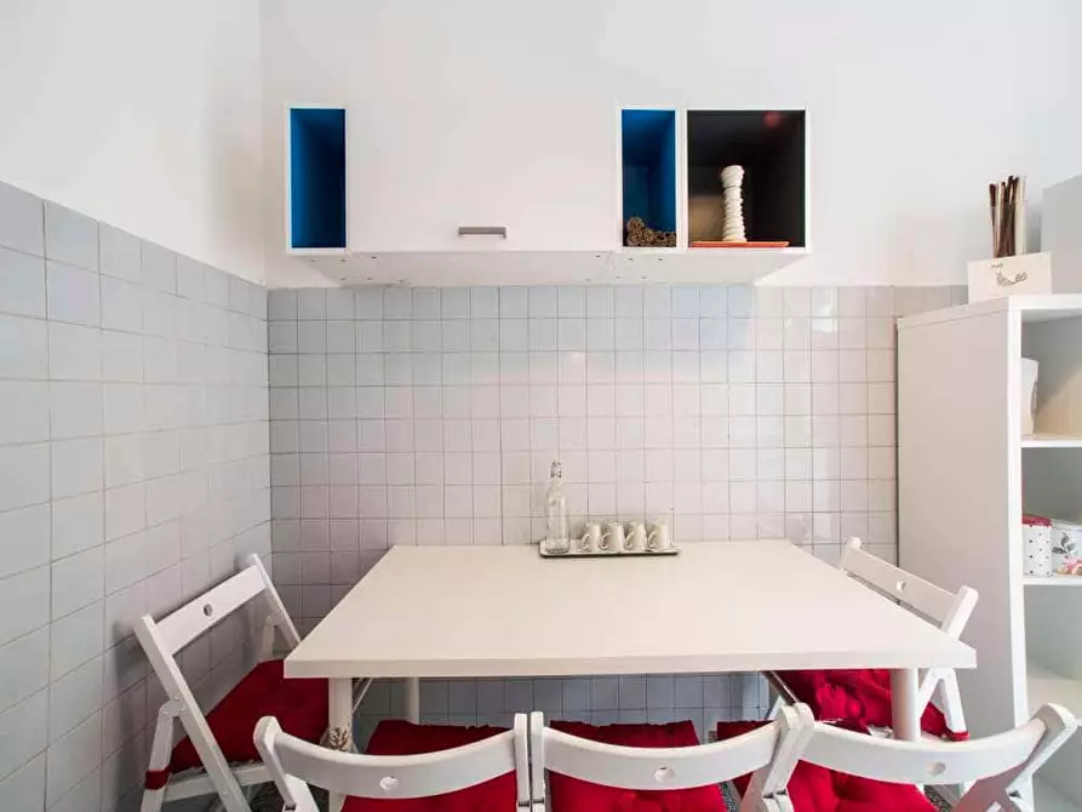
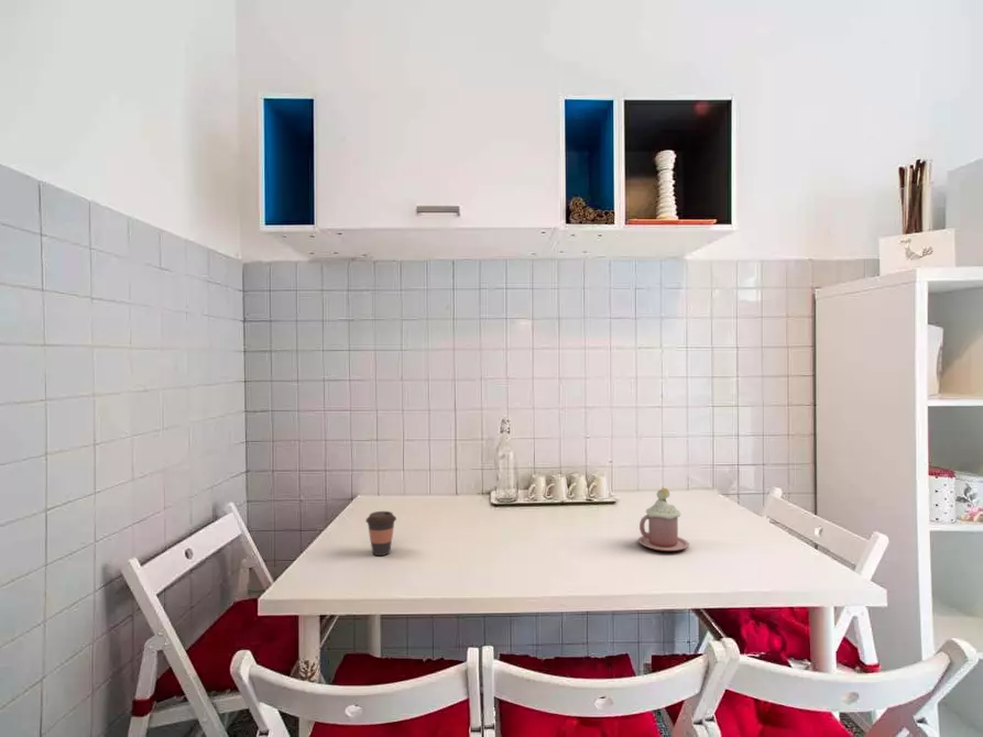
+ mug (663, 517)
+ coffee cup (381, 532)
